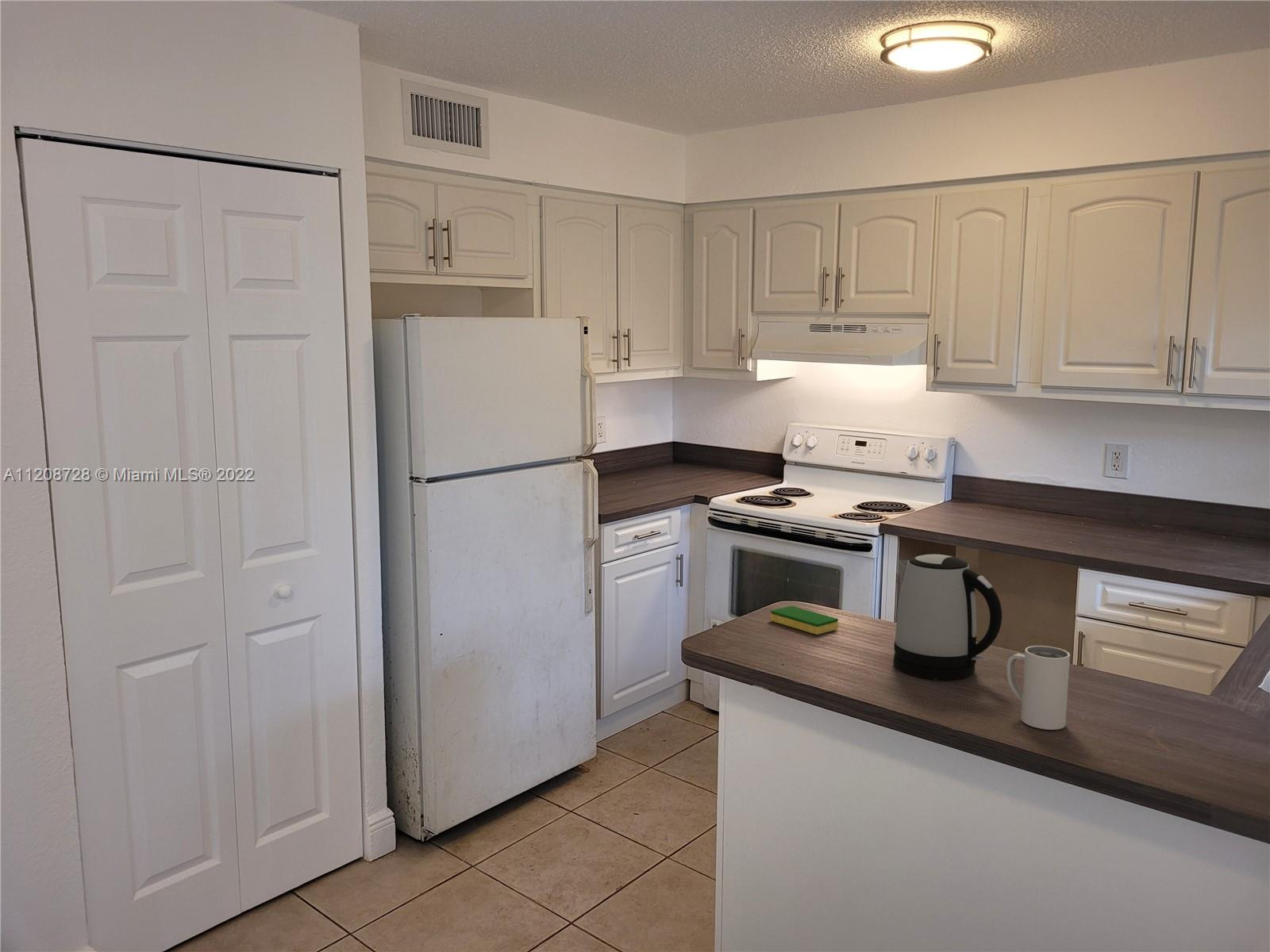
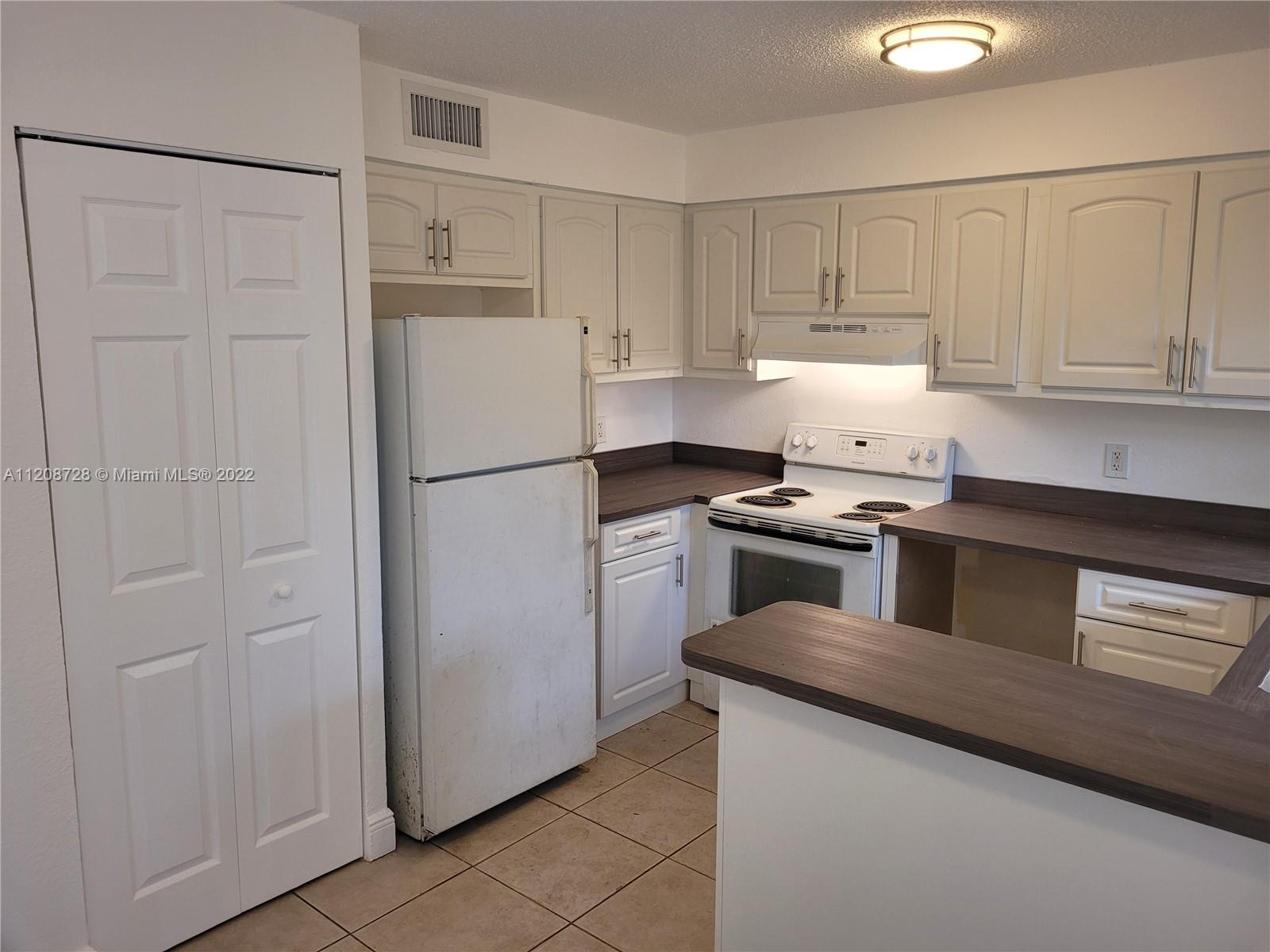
- mug (1036, 684)
- dish sponge (803, 620)
- kettle (946, 614)
